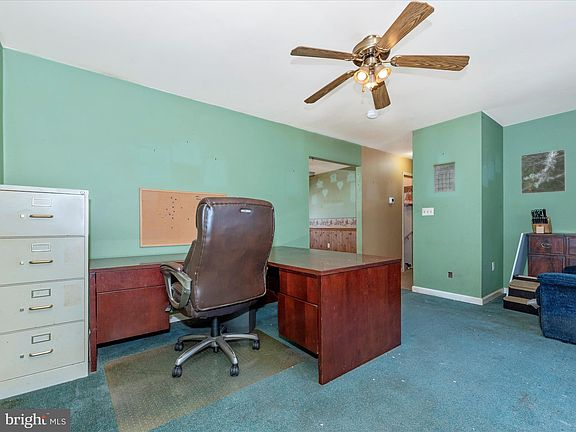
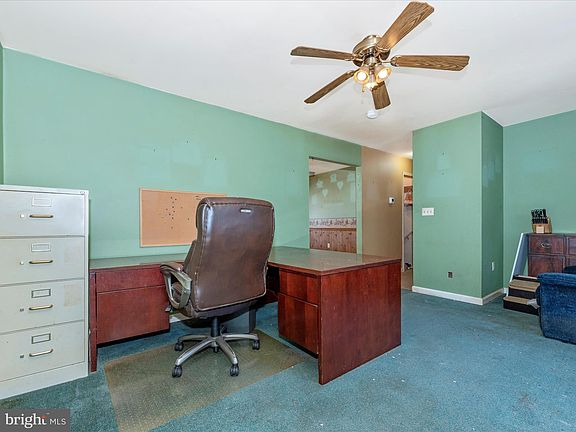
- calendar (444, 174)
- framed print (542, 172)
